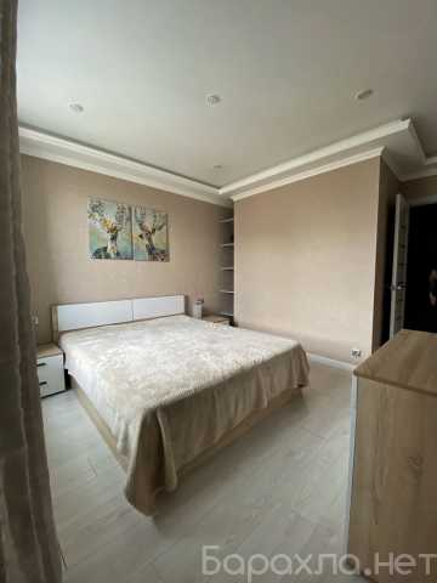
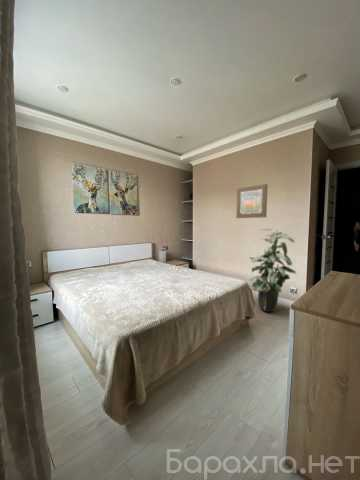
+ indoor plant (269, 269)
+ wall art (251, 202)
